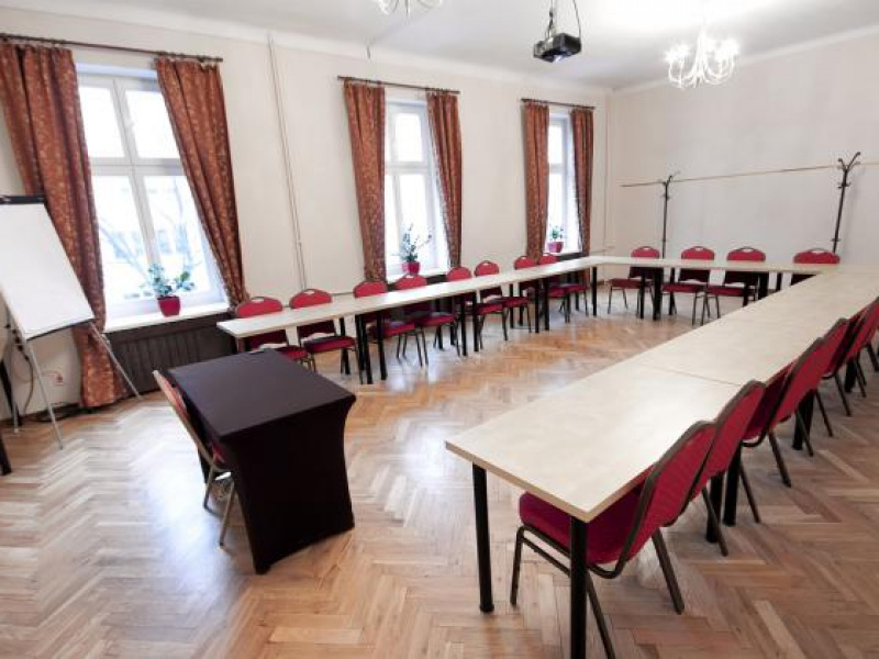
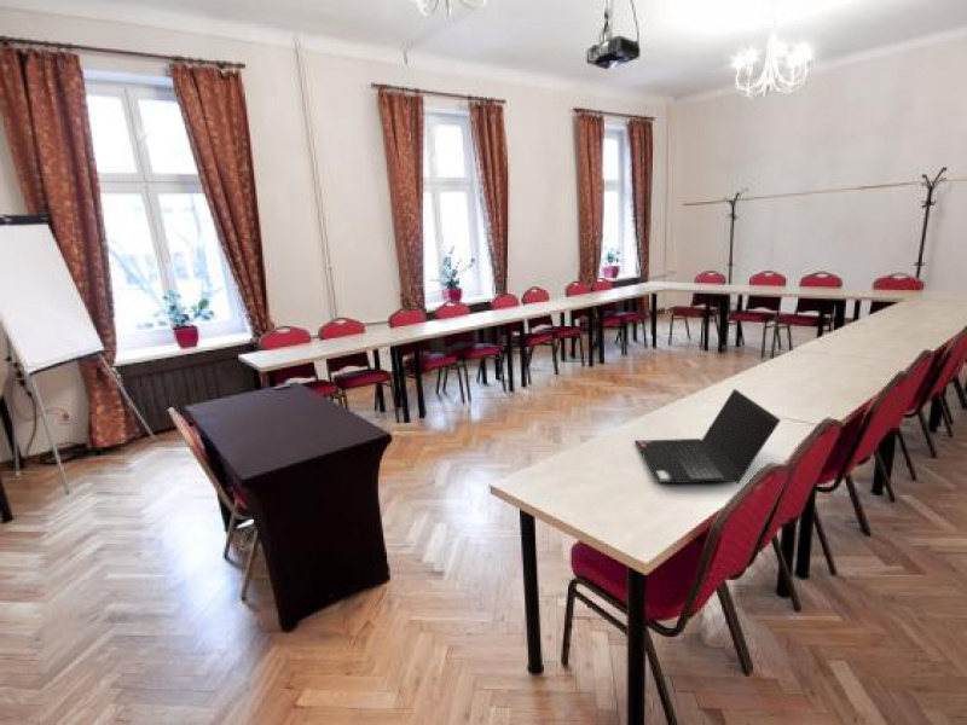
+ laptop computer (699, 439)
